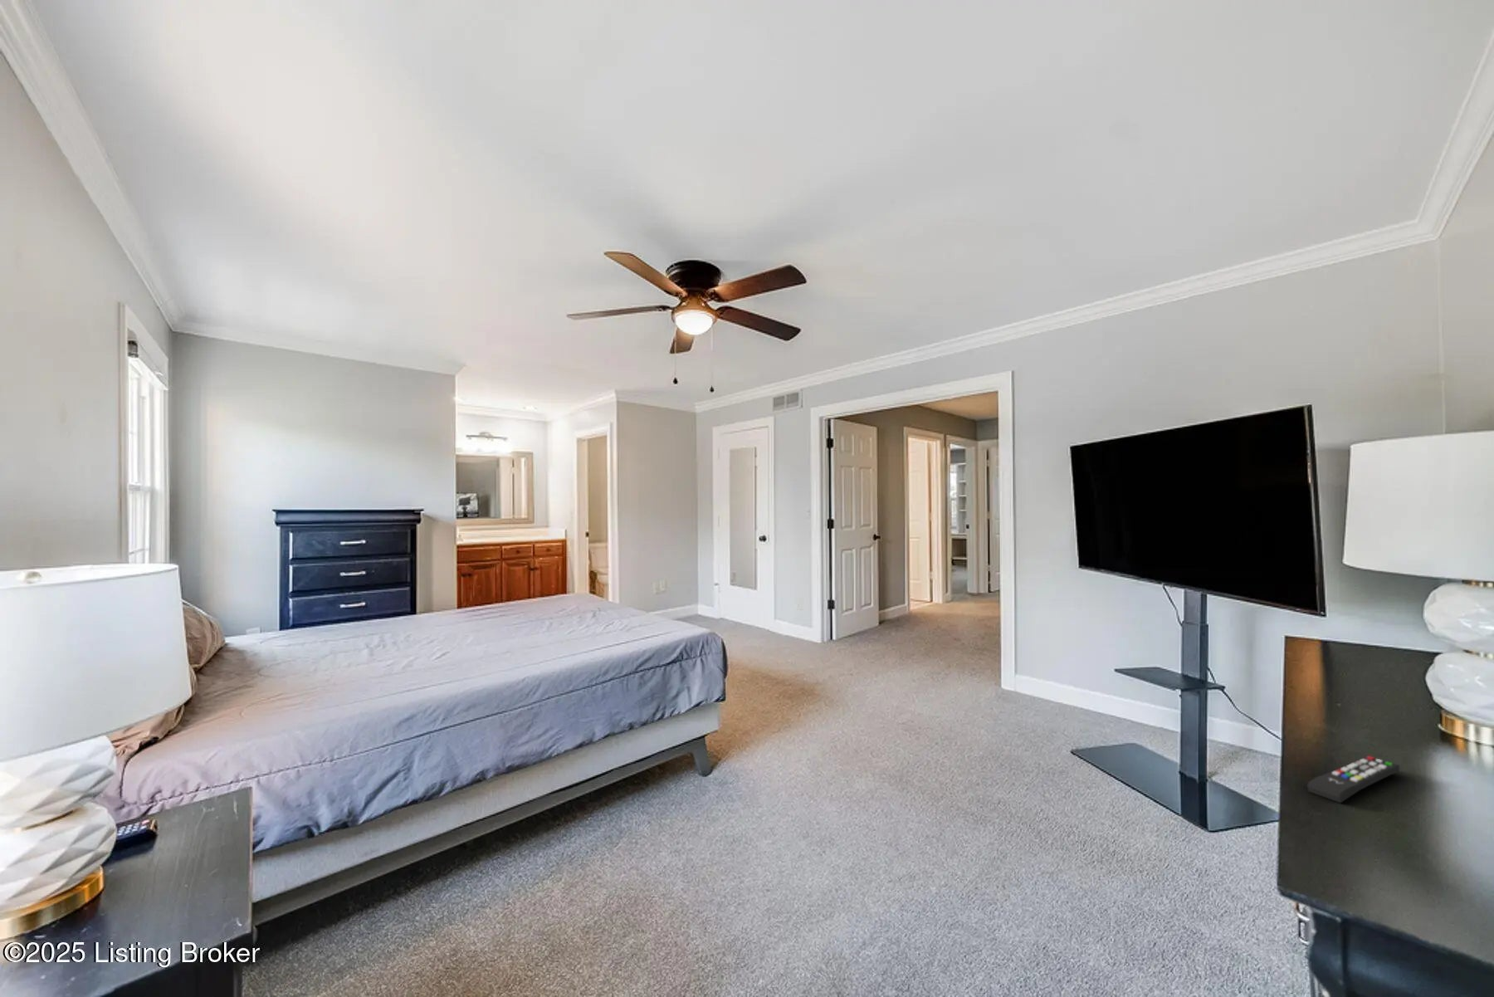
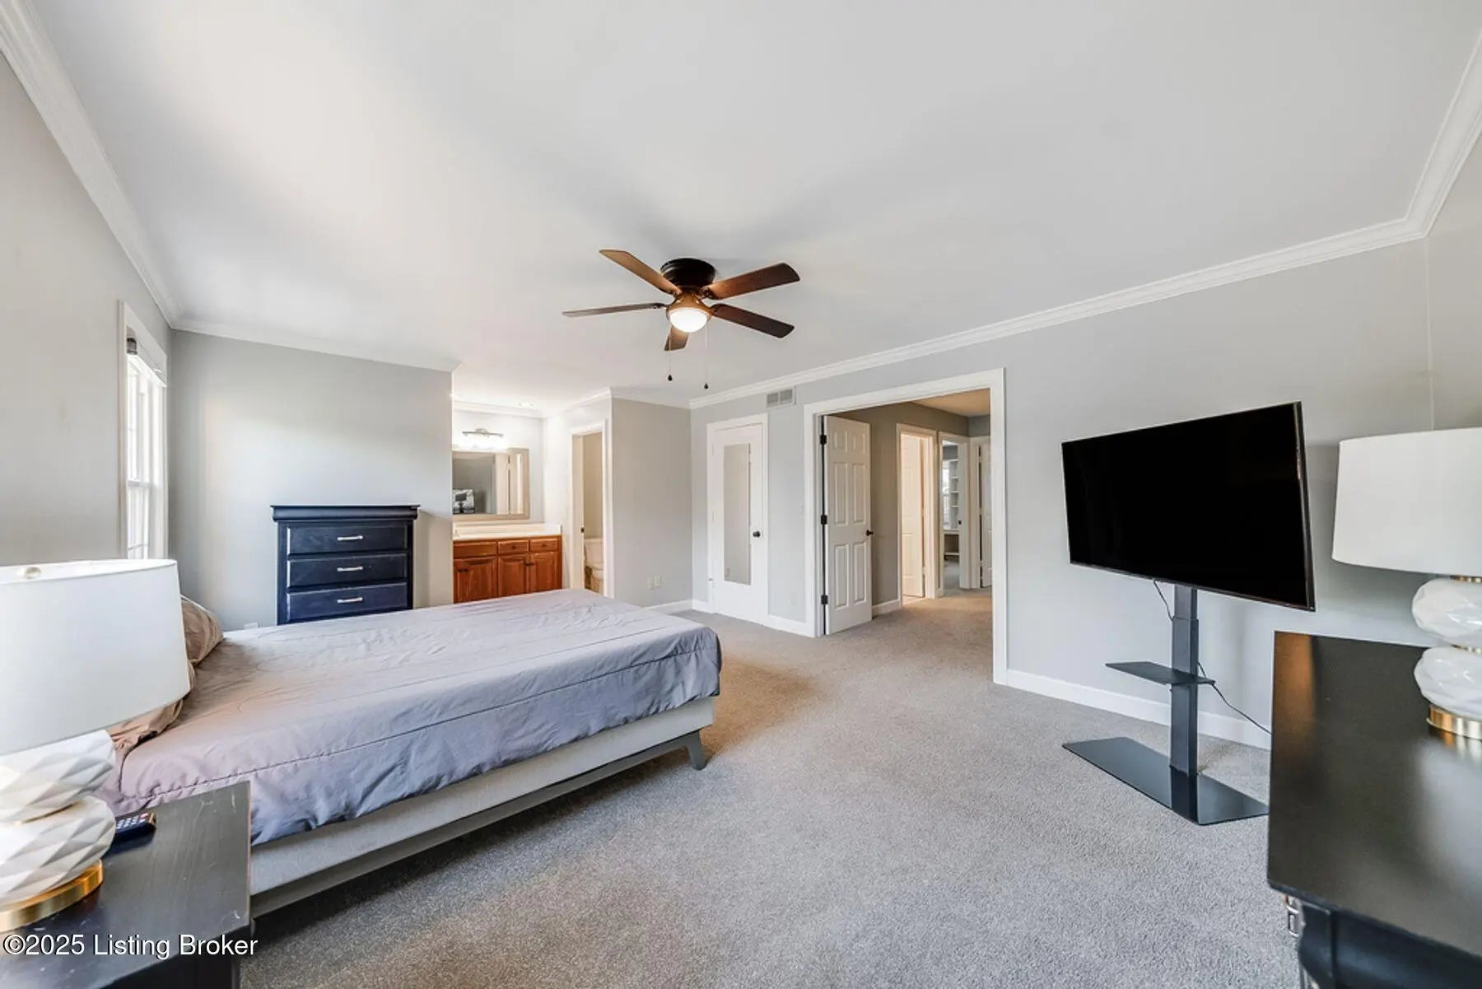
- remote control (1355, 777)
